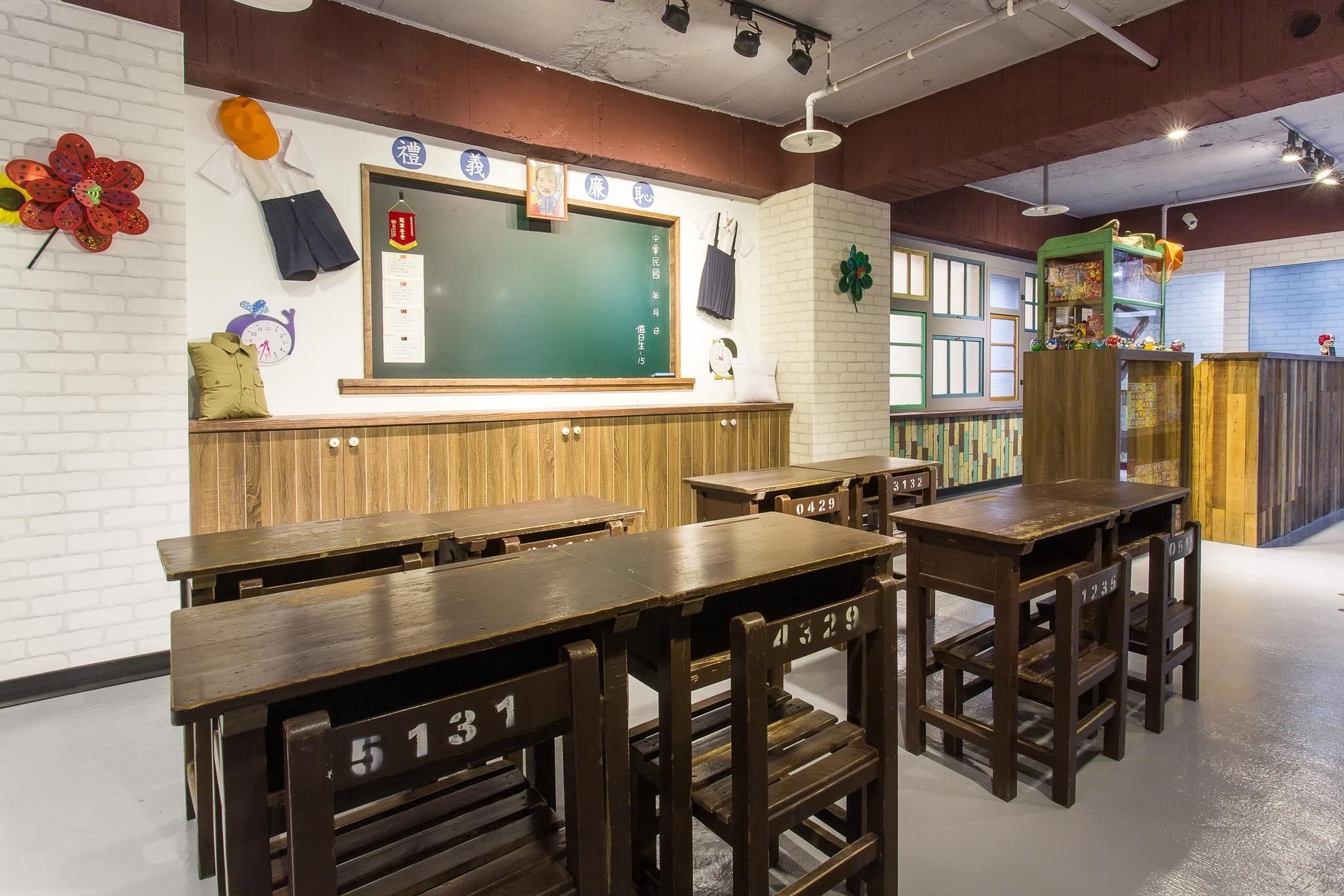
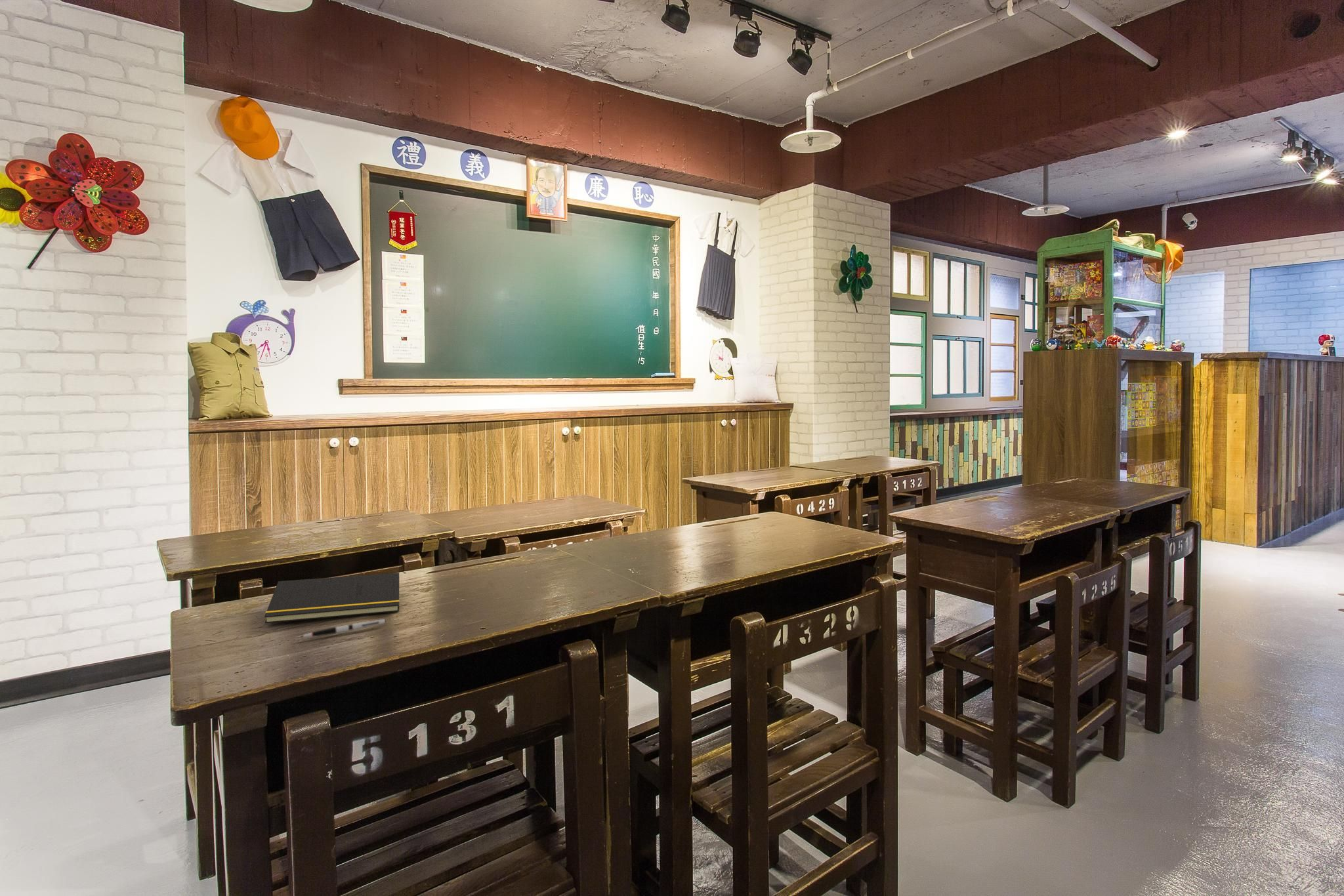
+ notepad (337, 596)
+ pen (344, 628)
